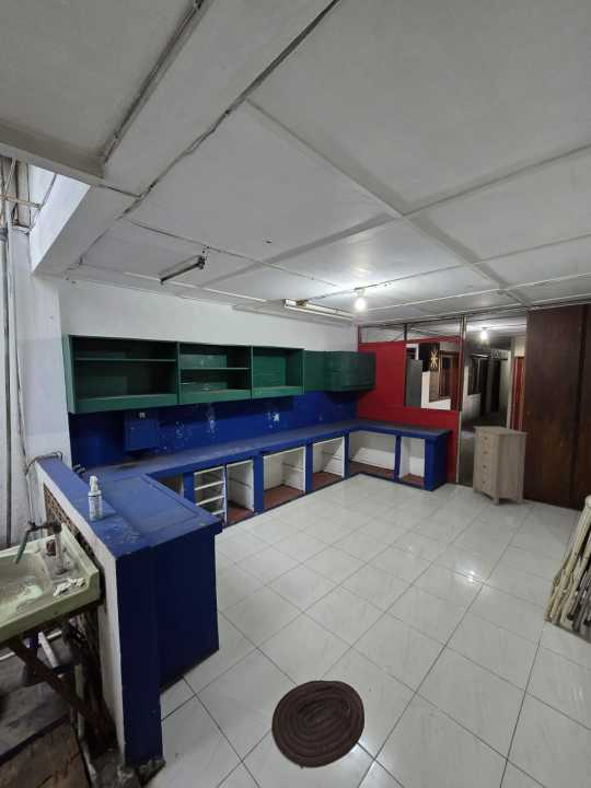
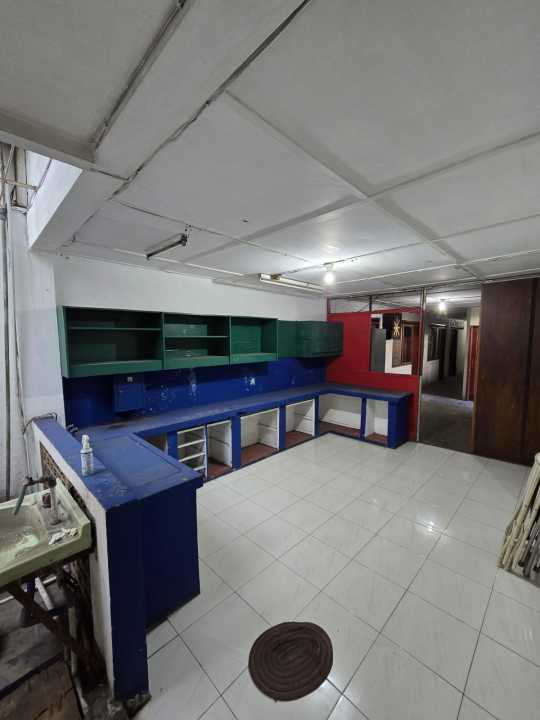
- storage cabinet (497, 464)
